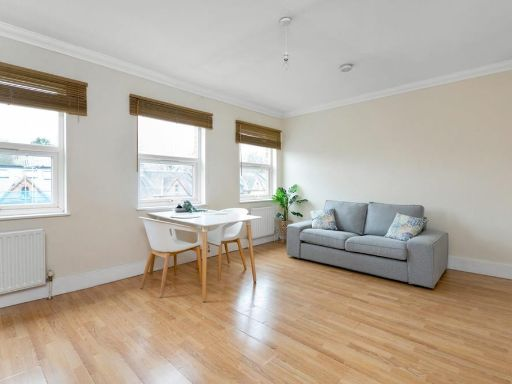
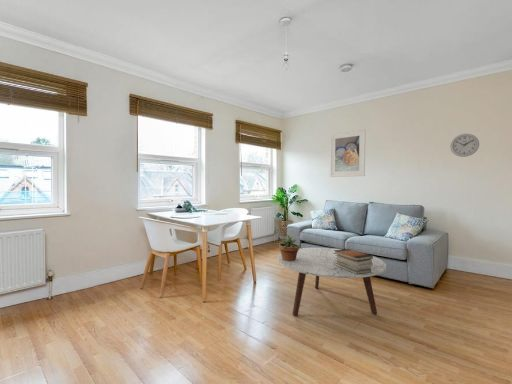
+ potted plant (290, 246)
+ book stack (352, 260)
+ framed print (346, 154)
+ coffee table (328, 276)
+ wall clock (464, 145)
